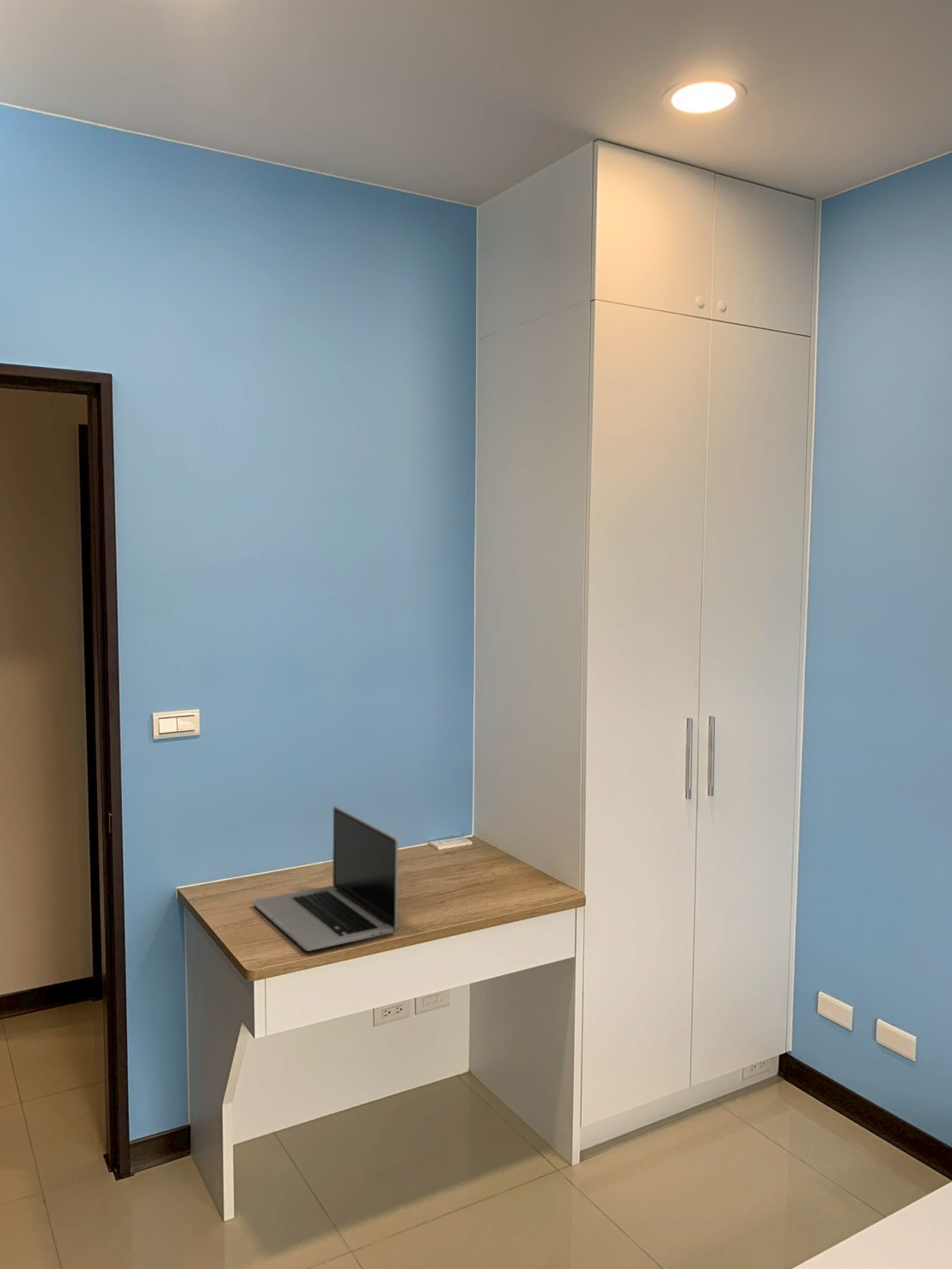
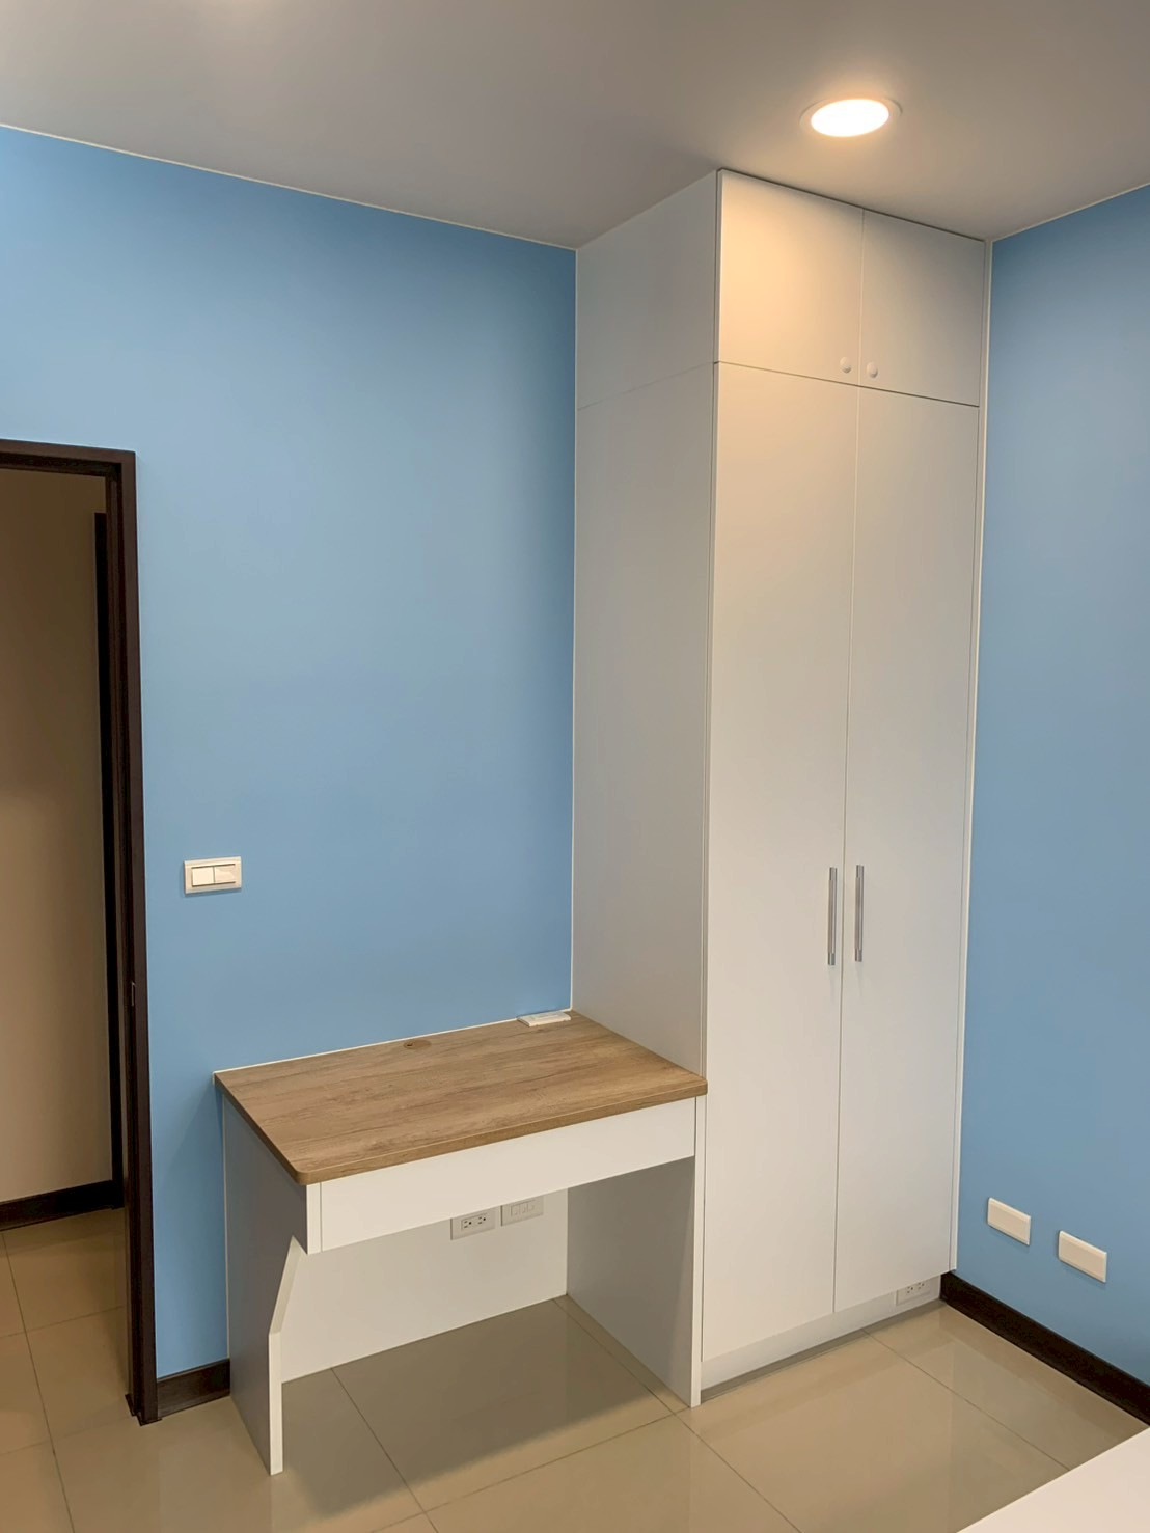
- laptop (333, 873)
